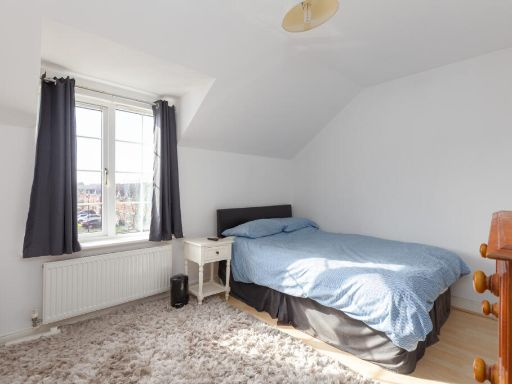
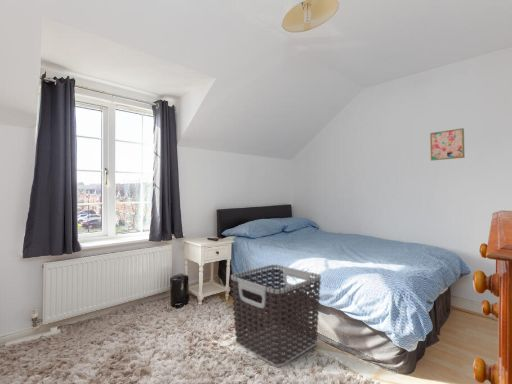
+ clothes hamper (275, 308)
+ wall art (446, 145)
